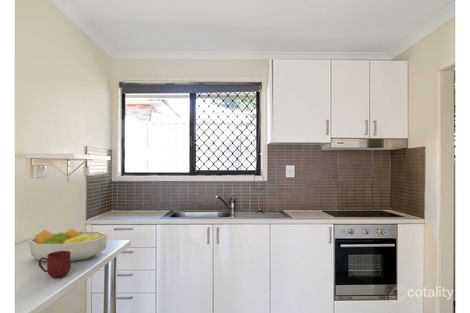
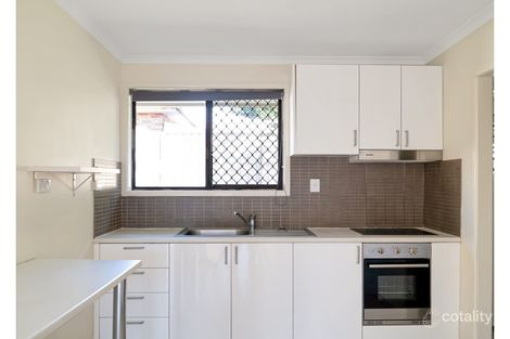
- mug (54, 265)
- fruit bowl (69, 242)
